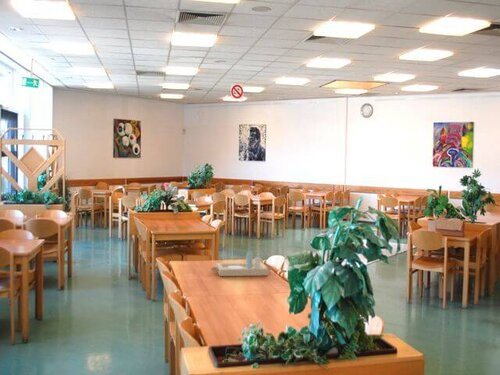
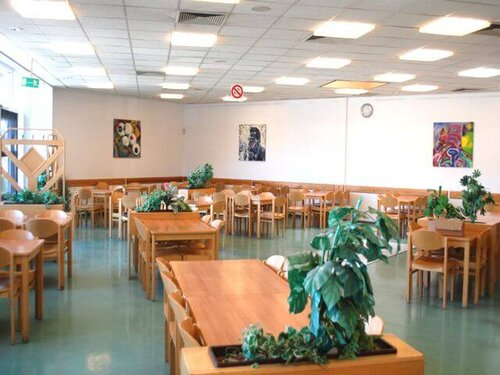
- serving tray (241, 263)
